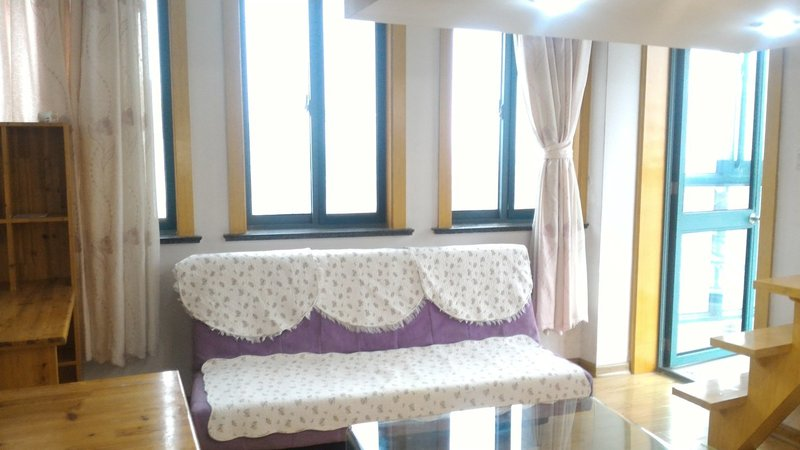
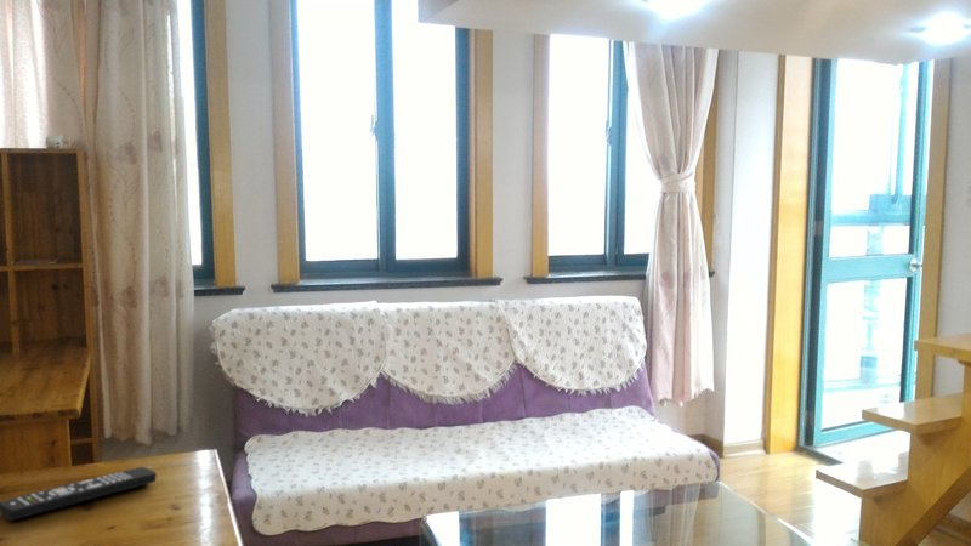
+ remote control (81, 491)
